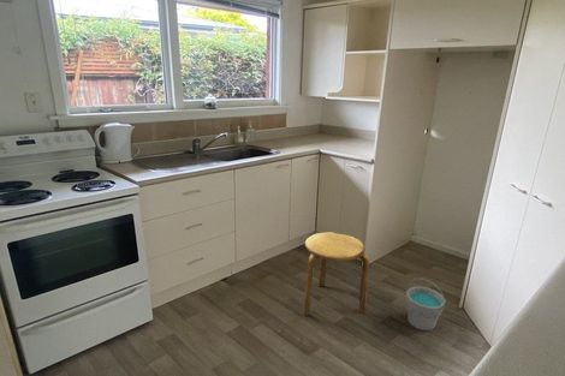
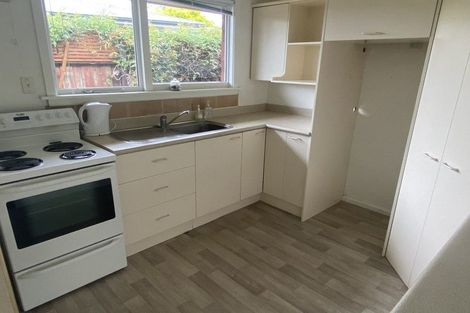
- stool (326, 268)
- bucket (424, 302)
